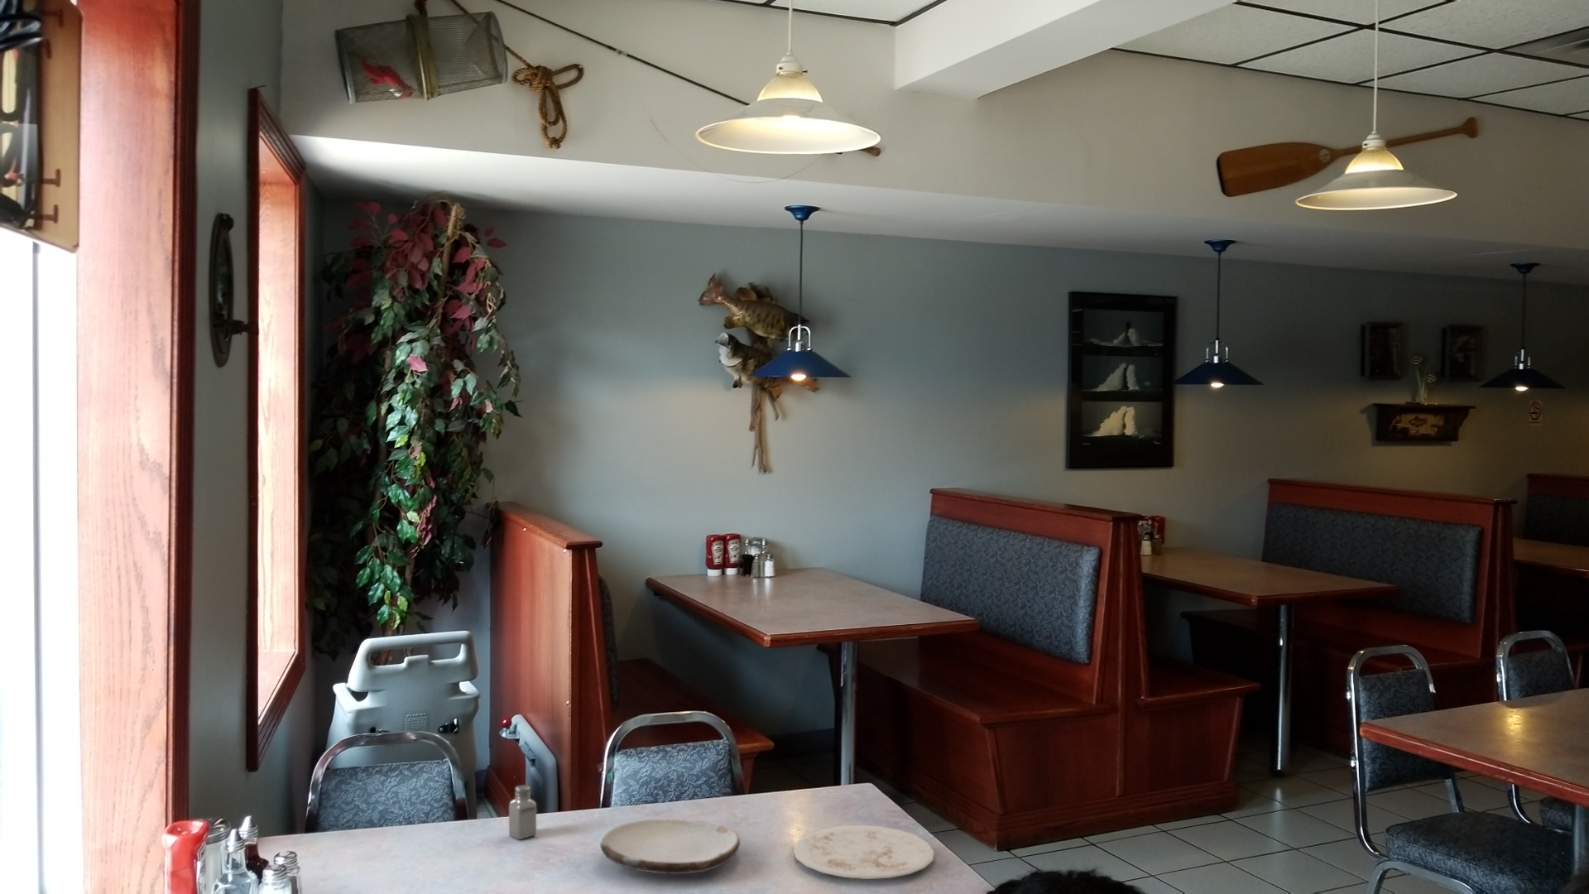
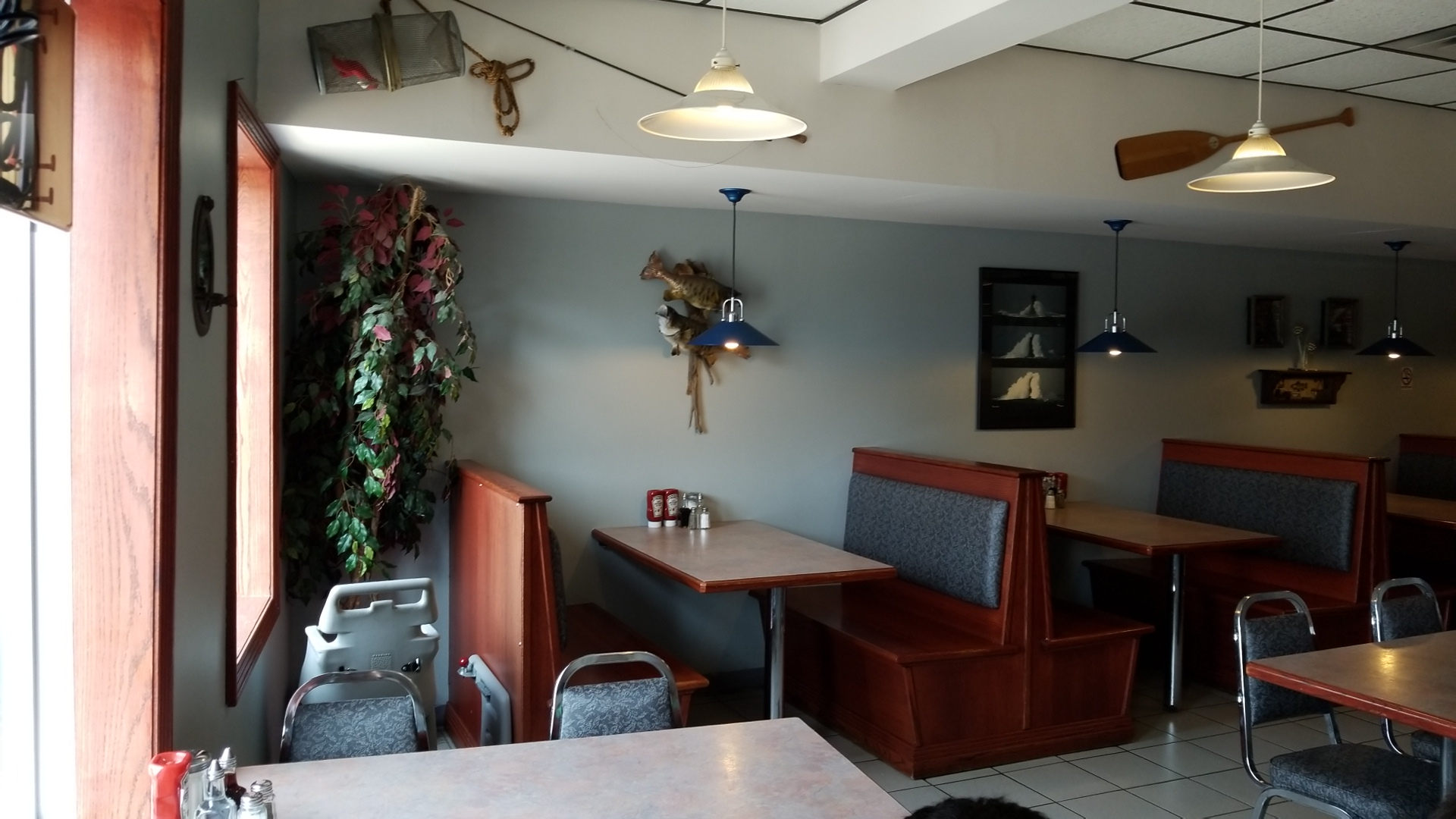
- saltshaker (523, 810)
- plate (863, 851)
- plate (671, 846)
